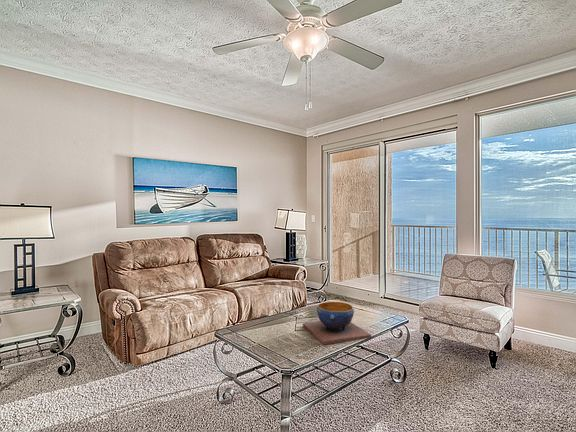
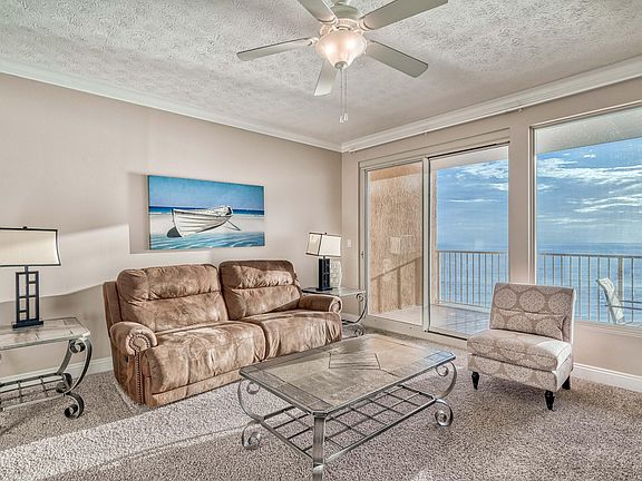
- decorative bowl (335, 319)
